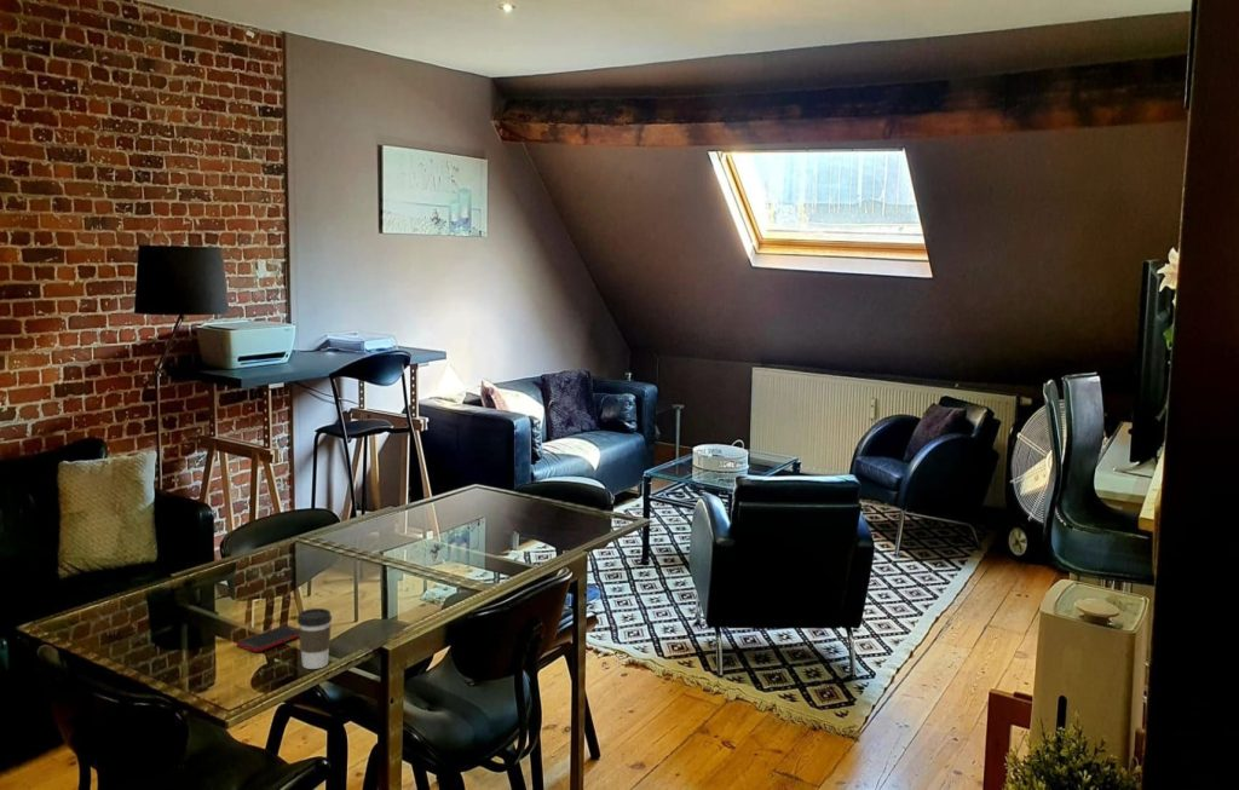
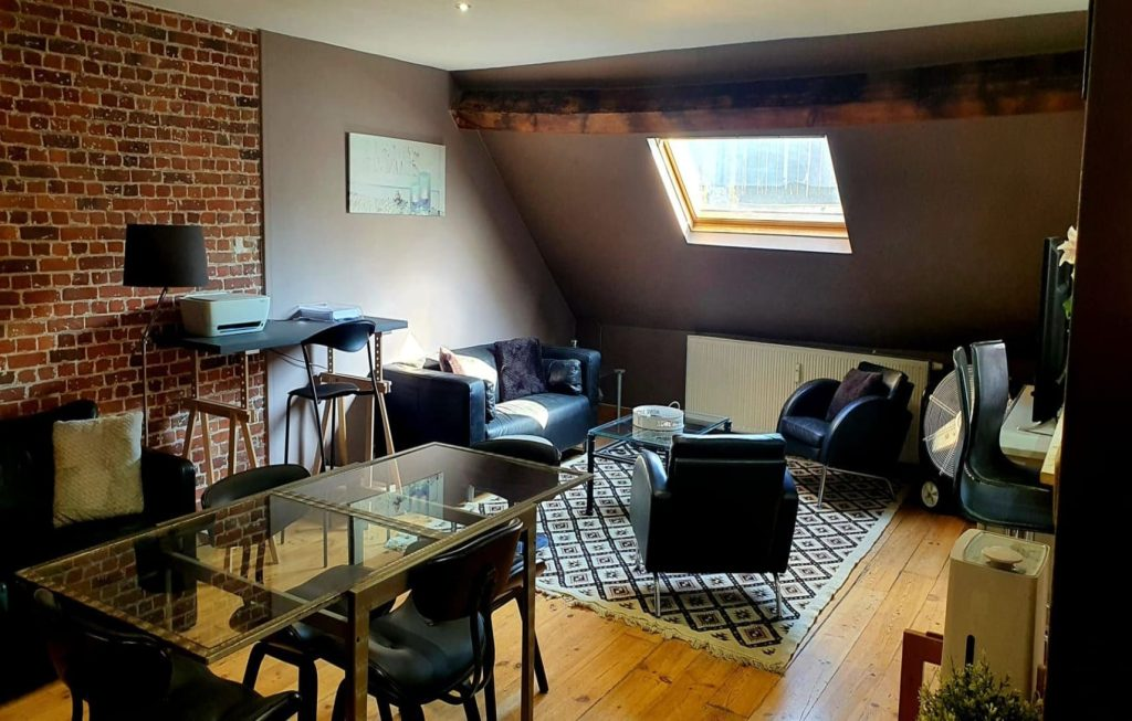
- coffee cup (315, 639)
- cell phone (271, 638)
